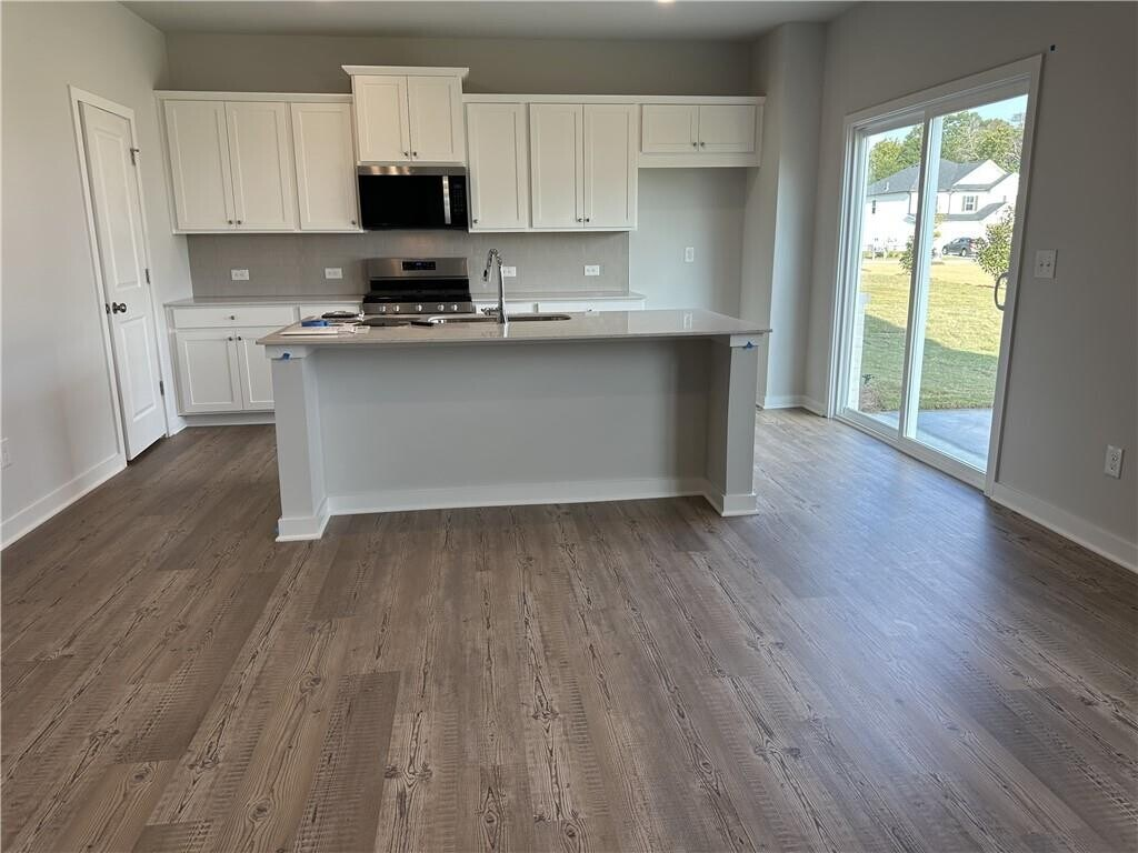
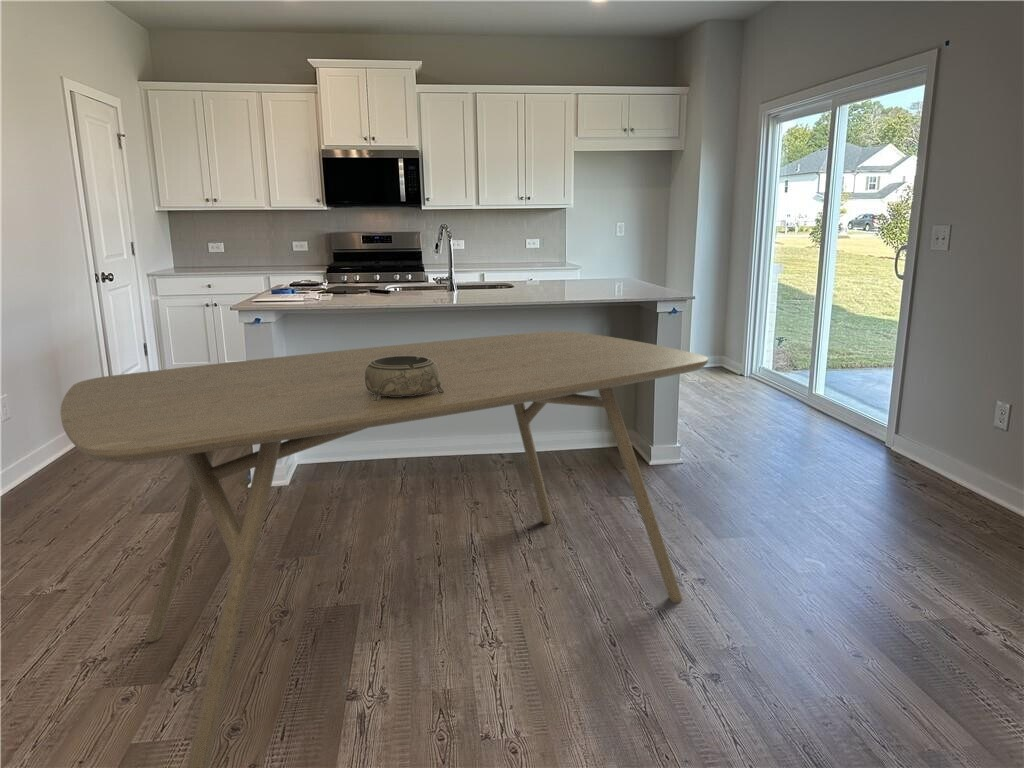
+ decorative bowl (400, 376)
+ dining table (408, 421)
